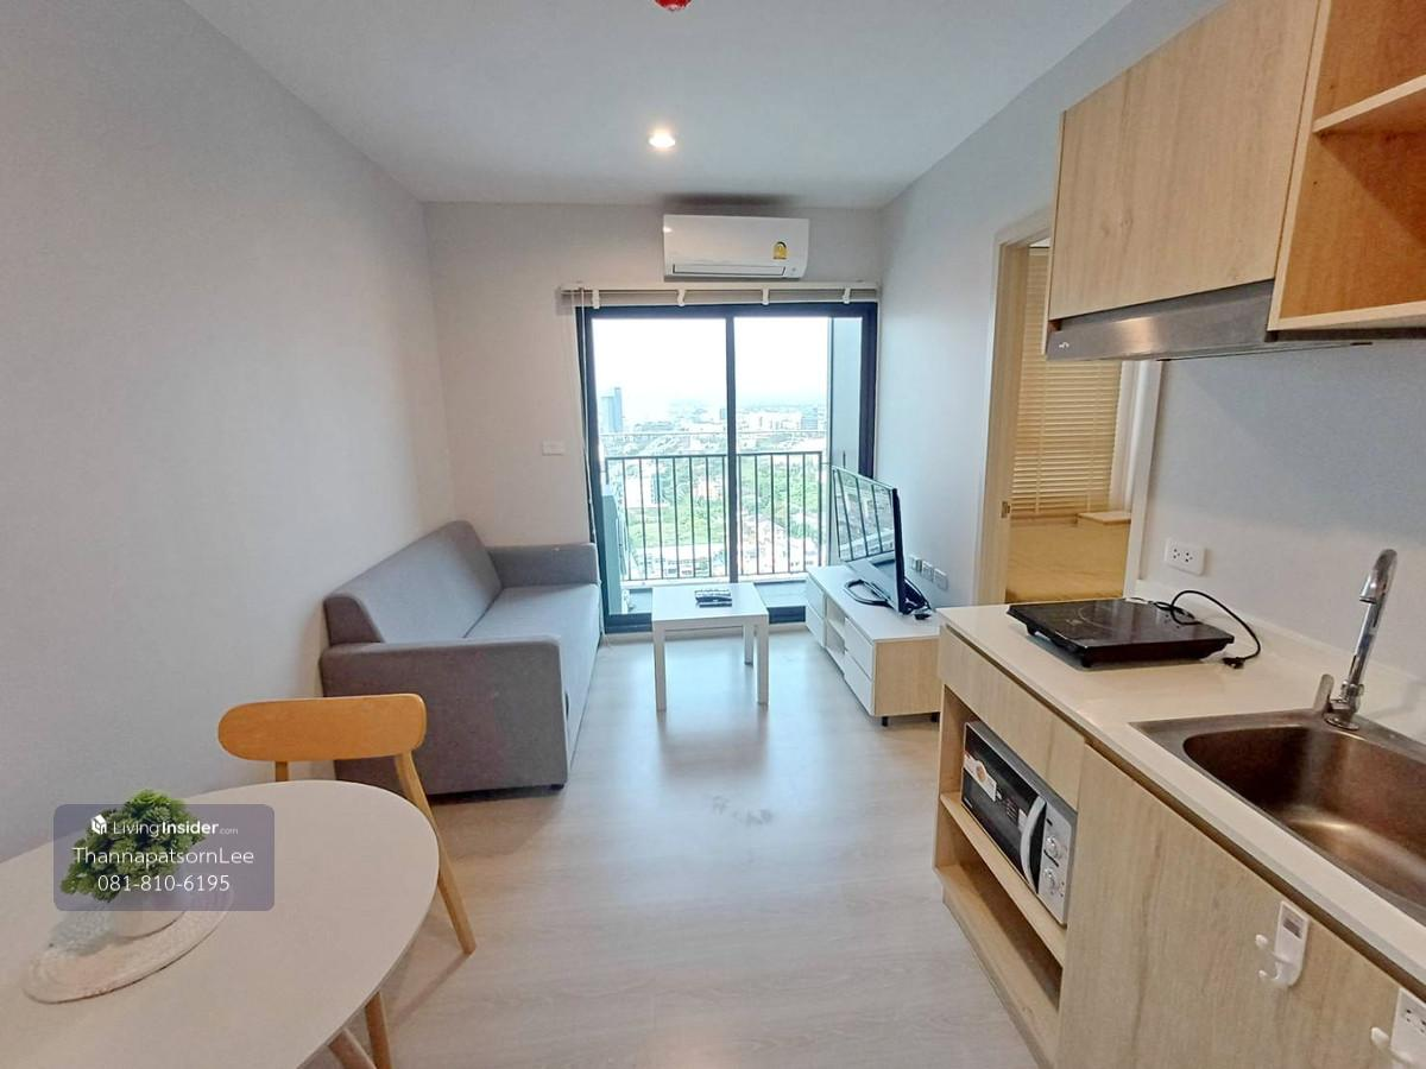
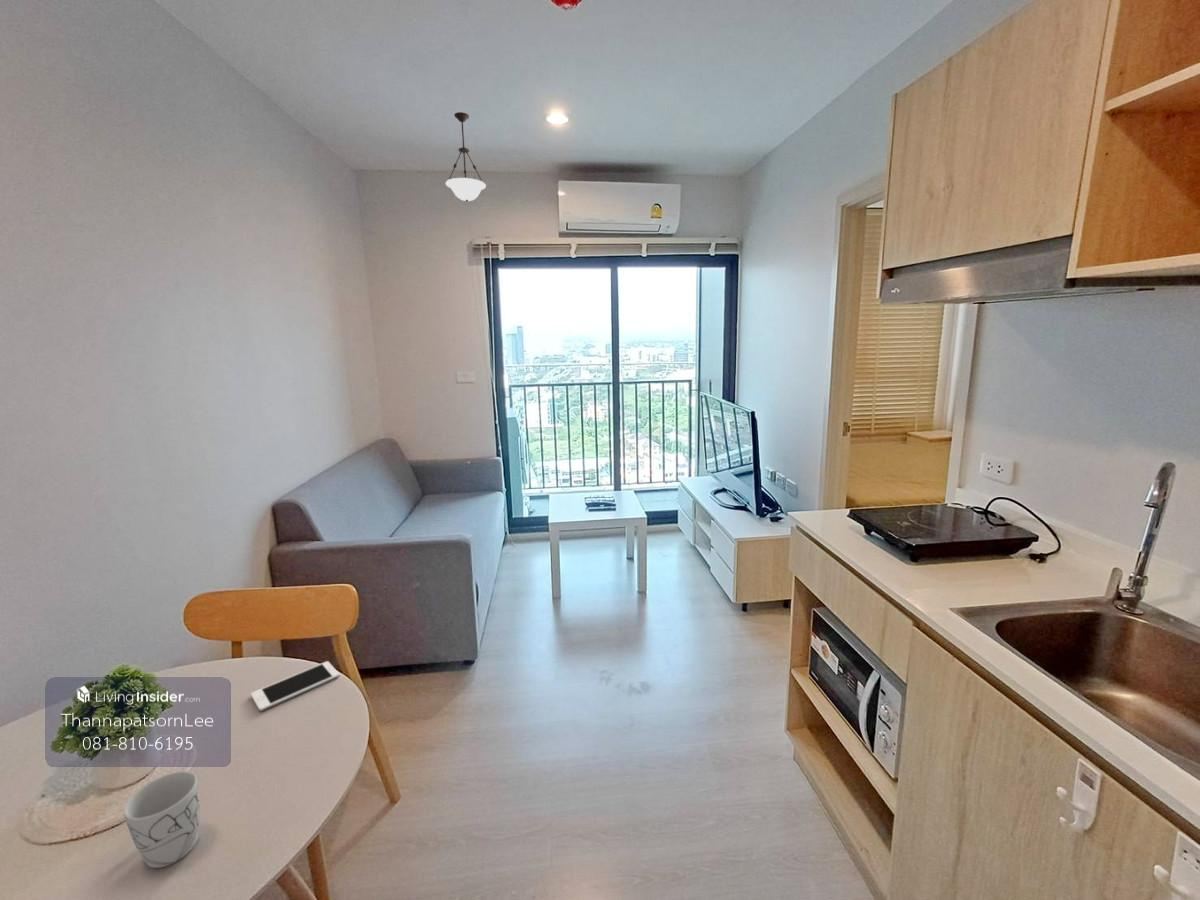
+ pendant light (464, 159)
+ mug (166, 815)
+ cell phone (296, 684)
